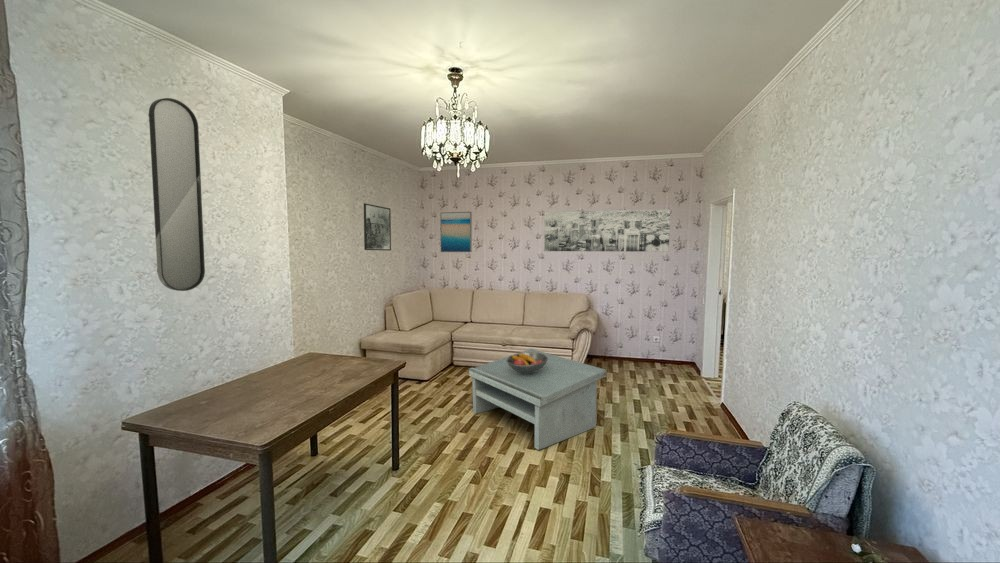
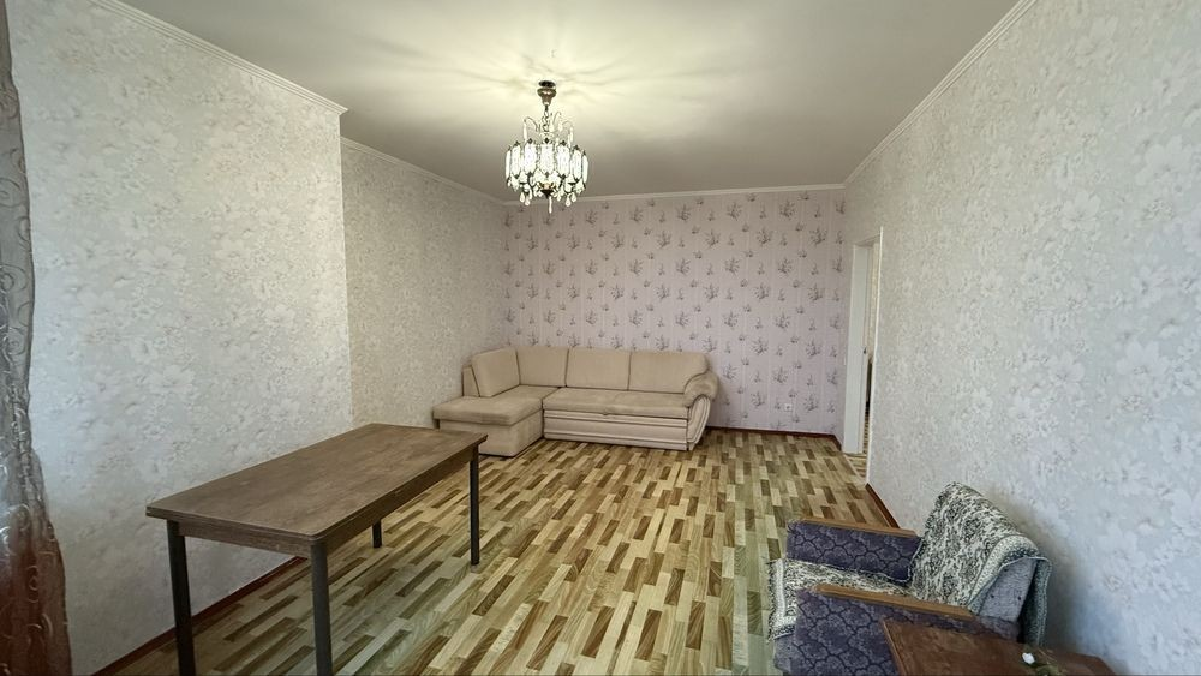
- coffee table (534, 391)
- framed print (378, 228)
- wall art (604, 231)
- home mirror (178, 196)
- fruit bowl (527, 362)
- wall art (455, 232)
